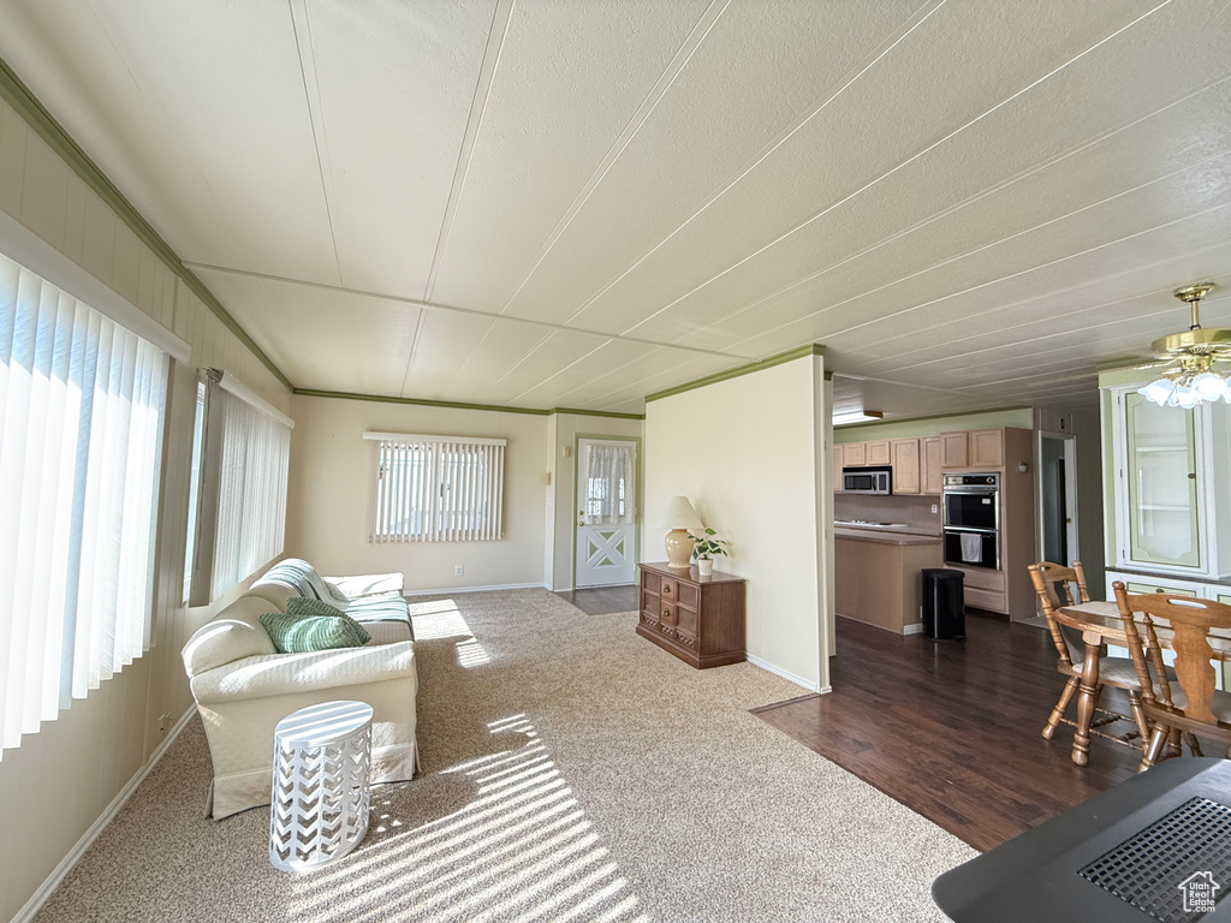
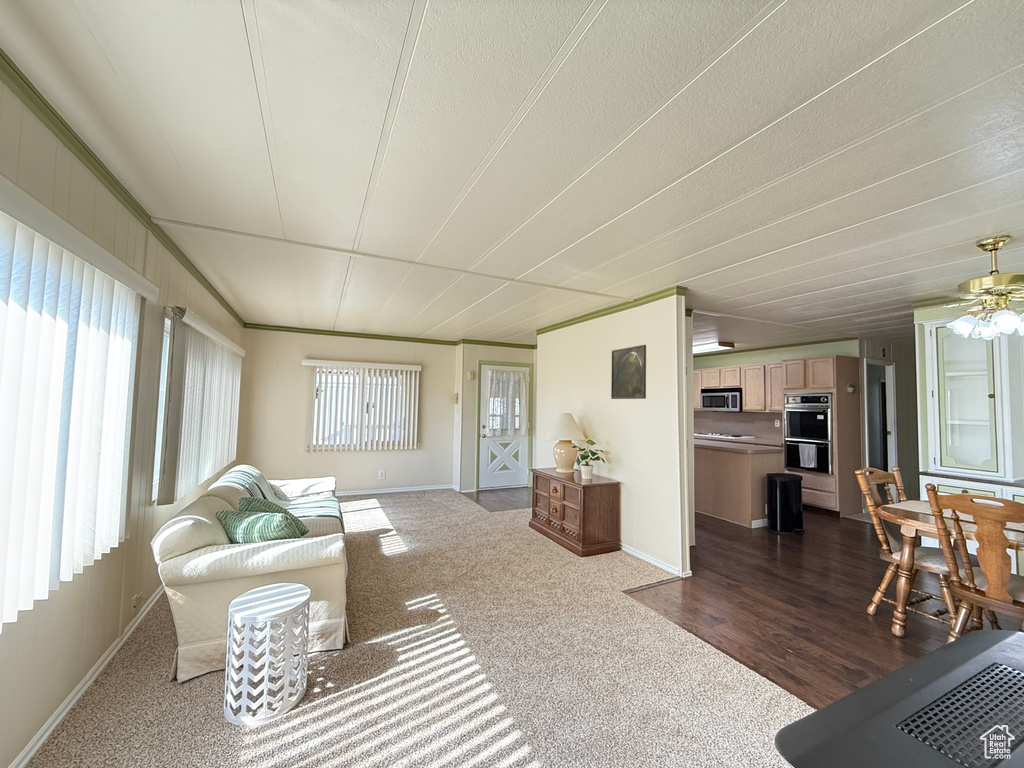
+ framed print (627, 373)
